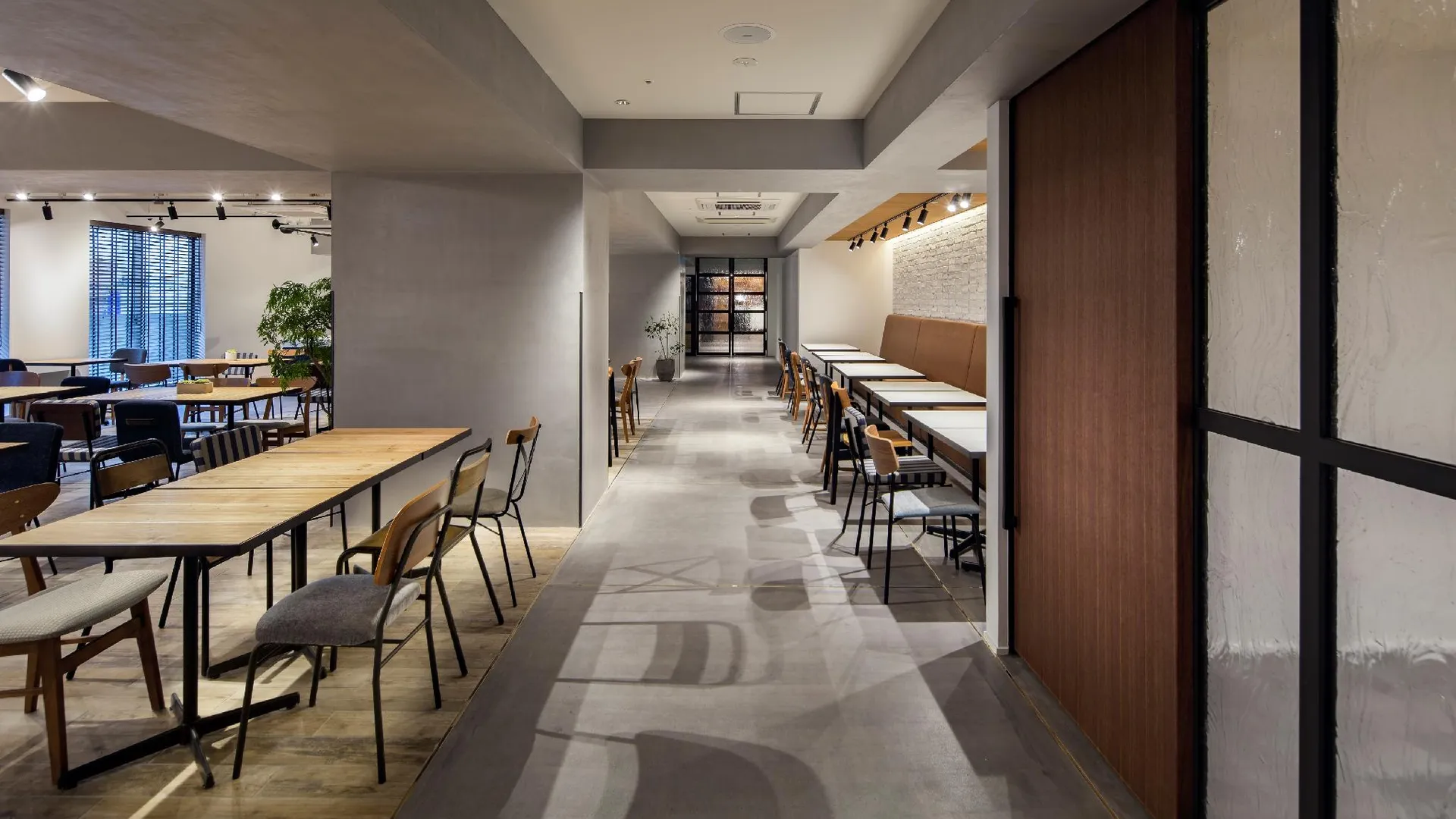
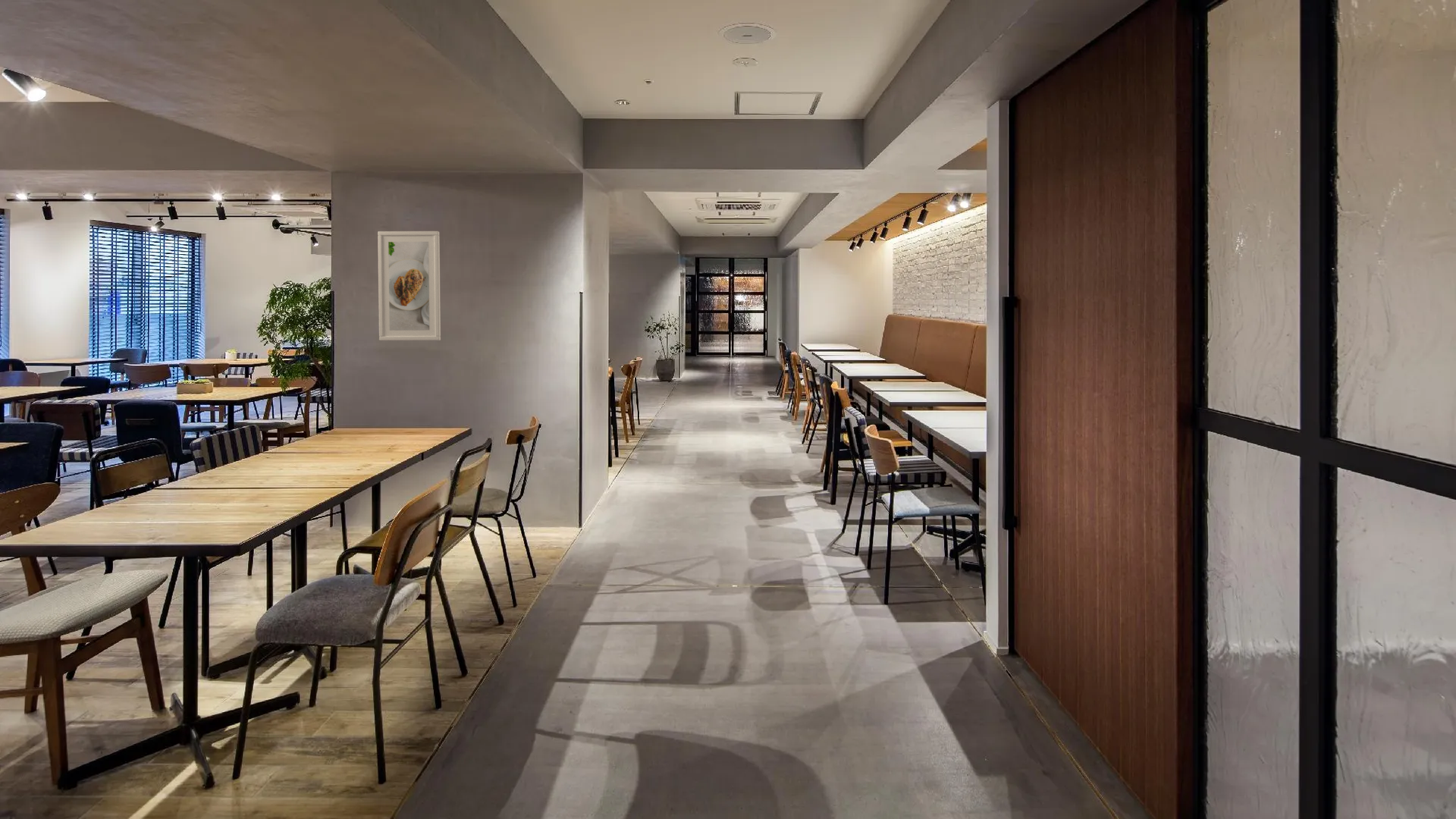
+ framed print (409, 286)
